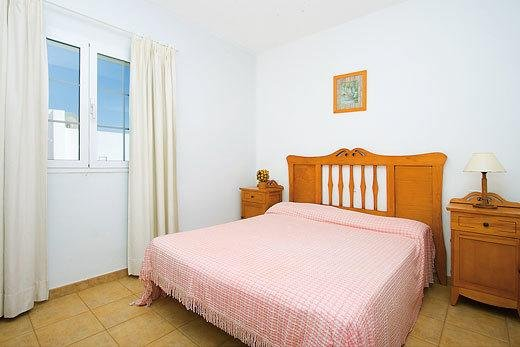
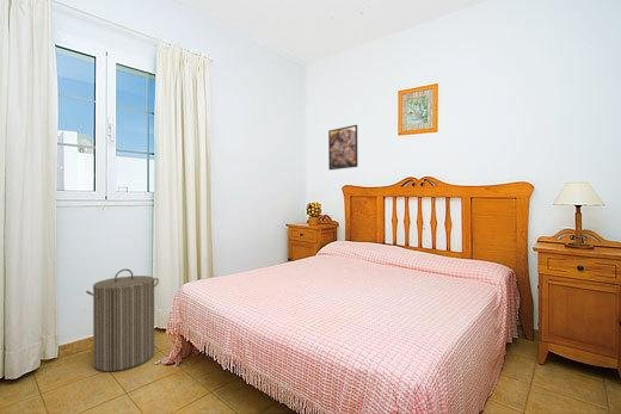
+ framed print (342, 148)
+ laundry hamper (125, 313)
